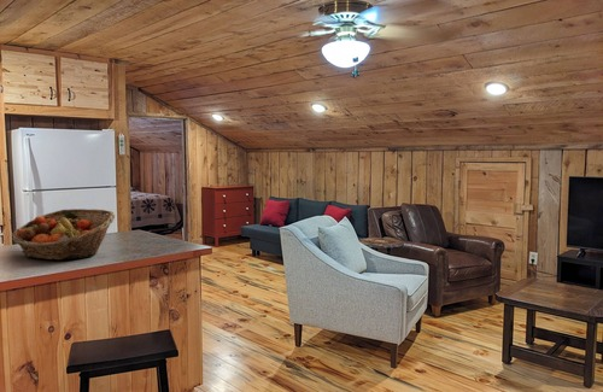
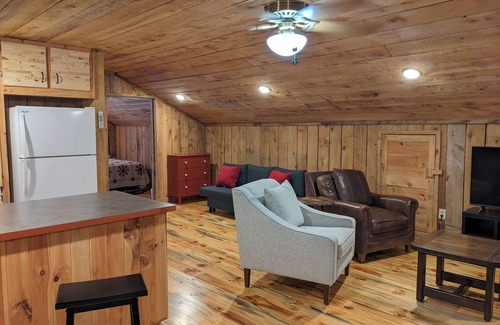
- fruit basket (65, 233)
